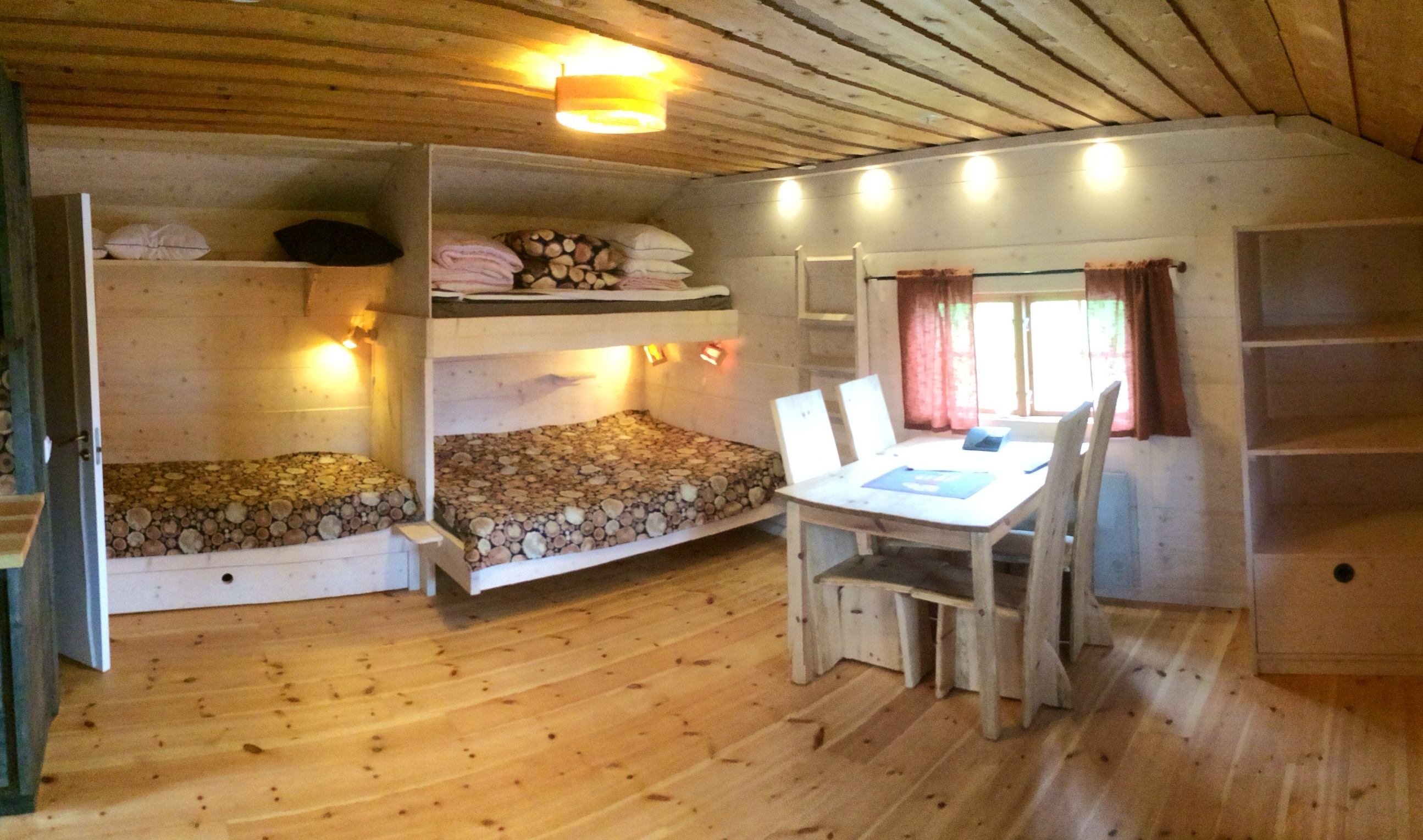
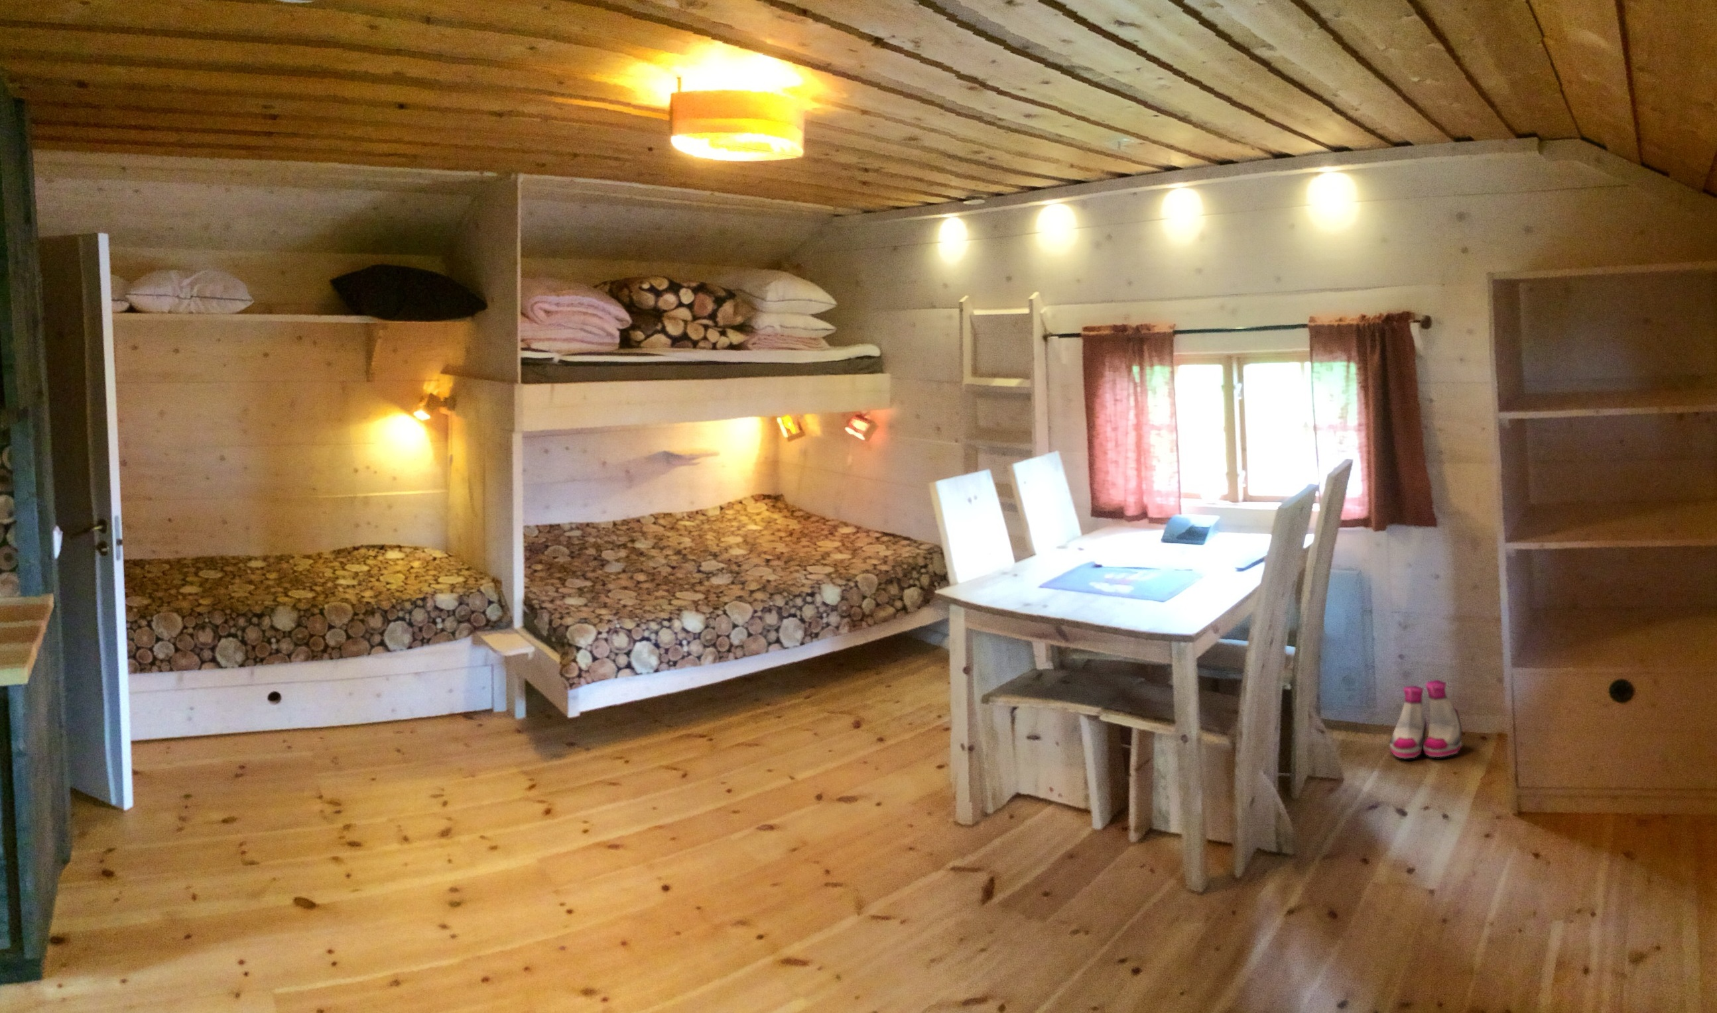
+ boots (1424, 716)
